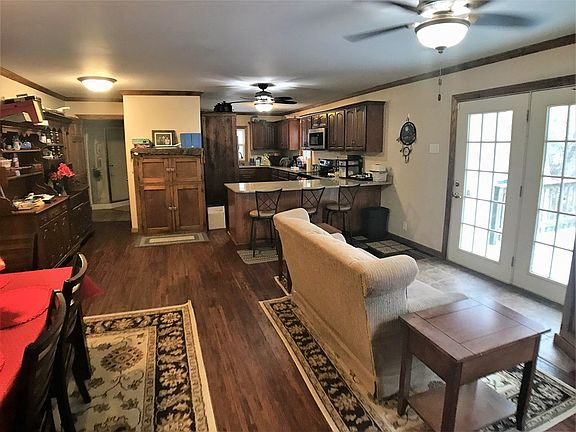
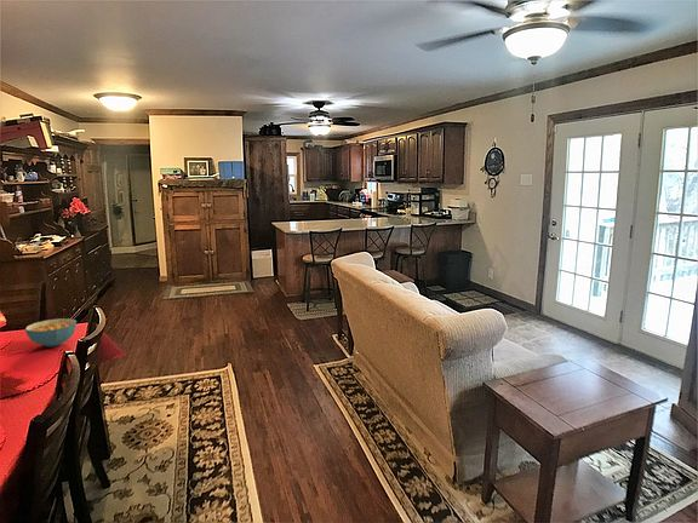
+ cereal bowl (52, 334)
